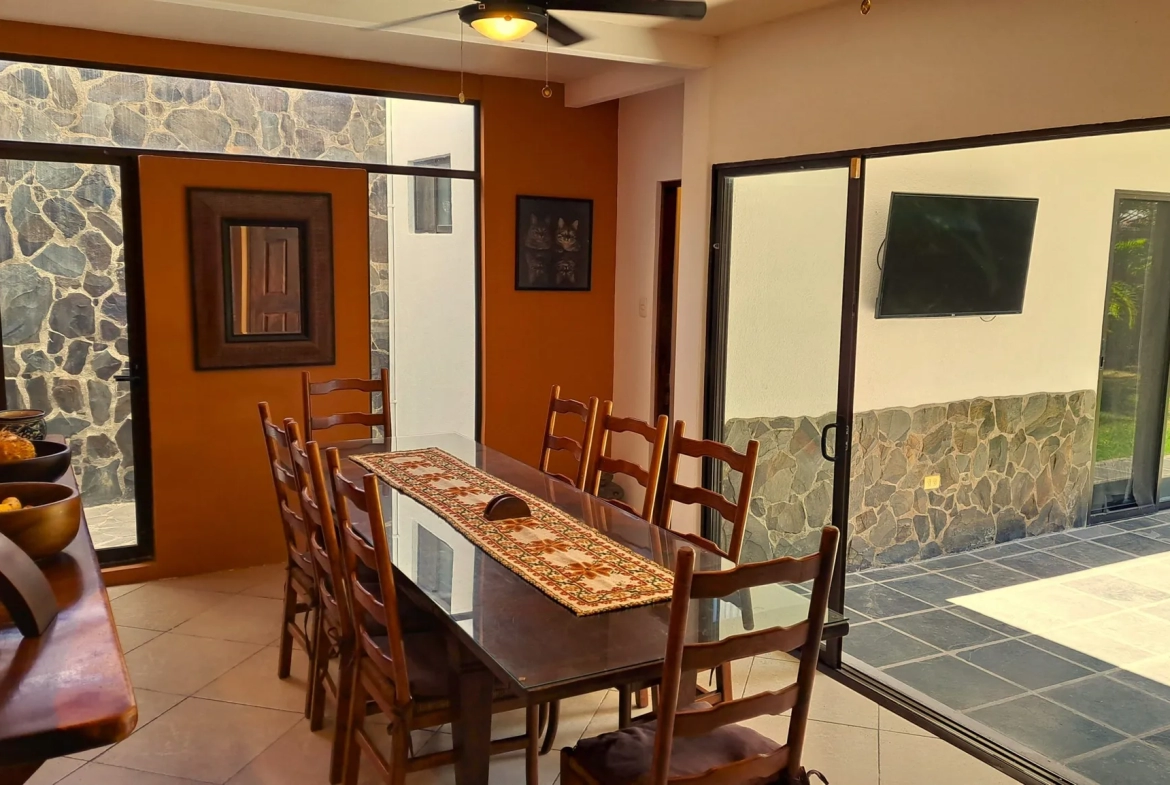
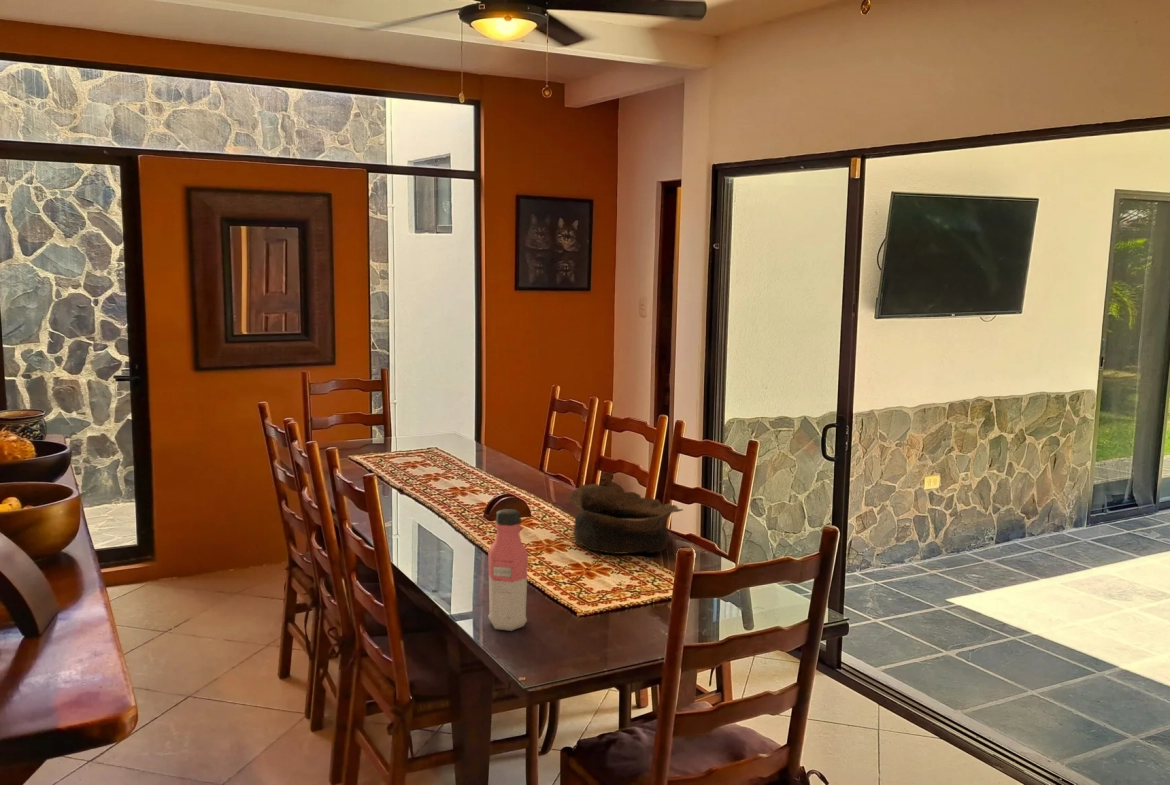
+ bowl (623, 519)
+ water bottle (507, 568)
